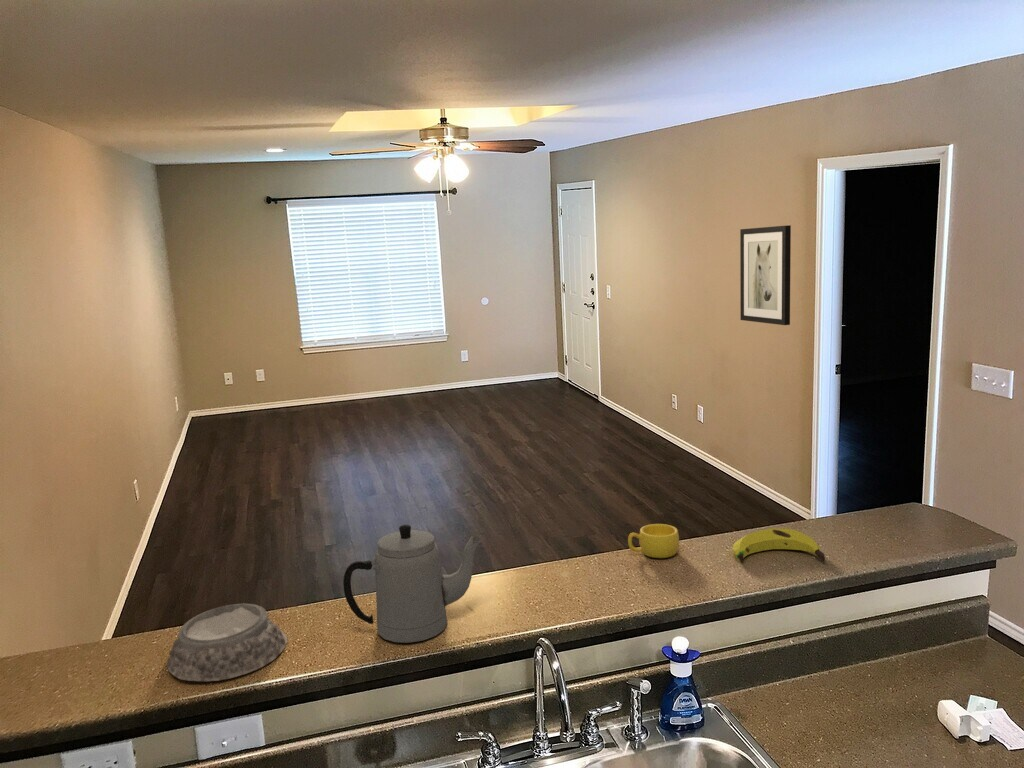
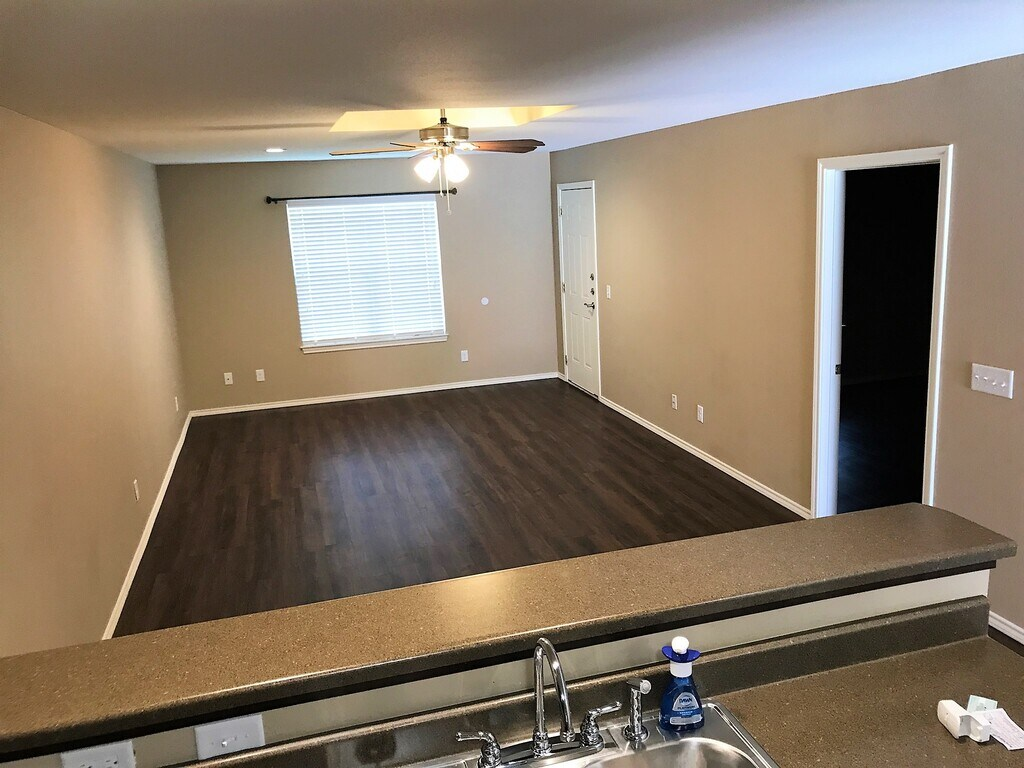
- cup (653, 541)
- banana (777, 547)
- teapot (413, 575)
- mortar (226, 635)
- wall art (764, 275)
